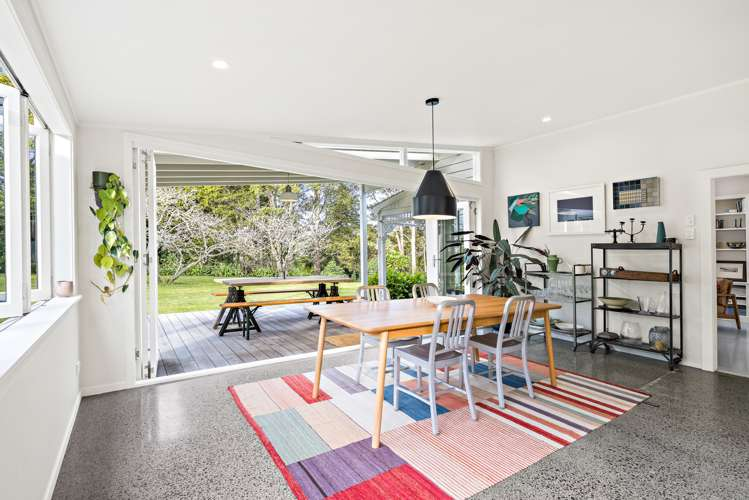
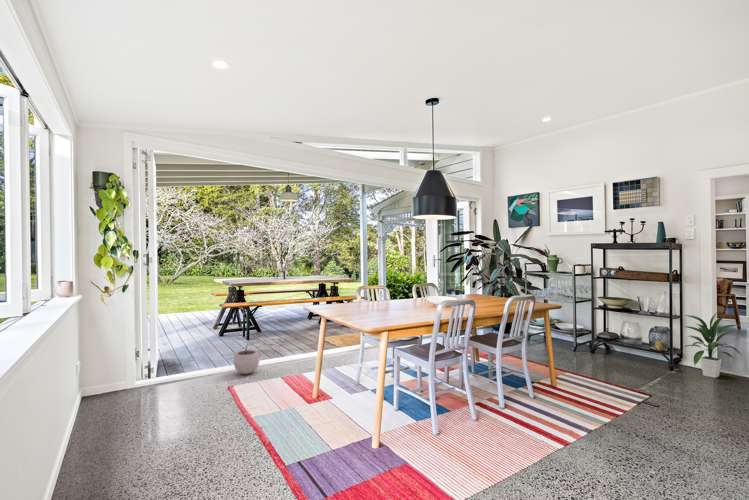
+ plant pot (246, 357)
+ indoor plant (708, 342)
